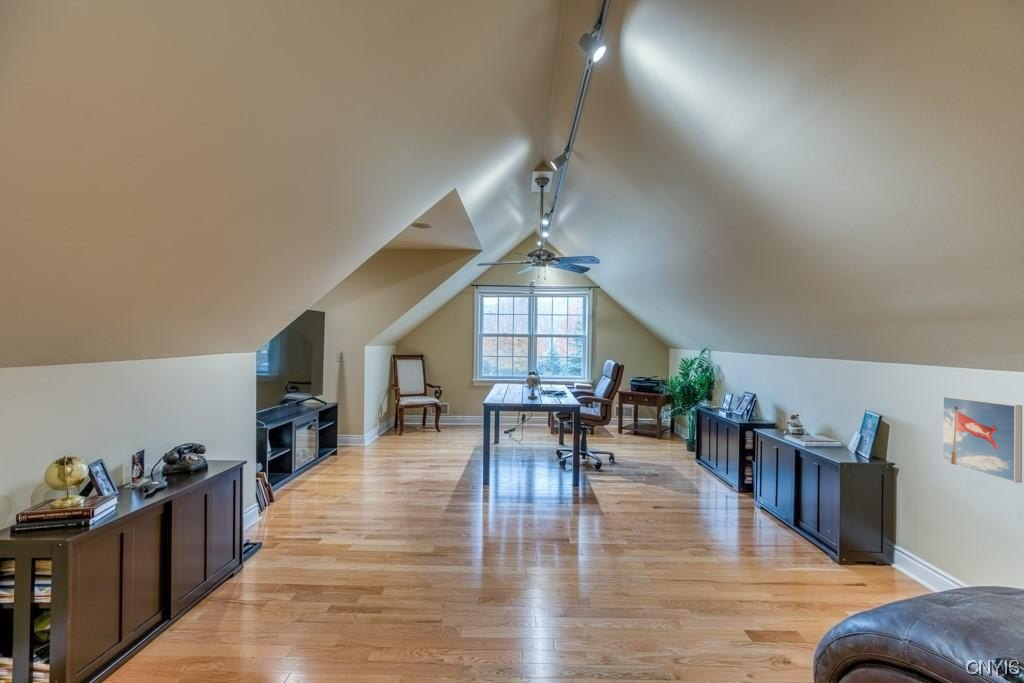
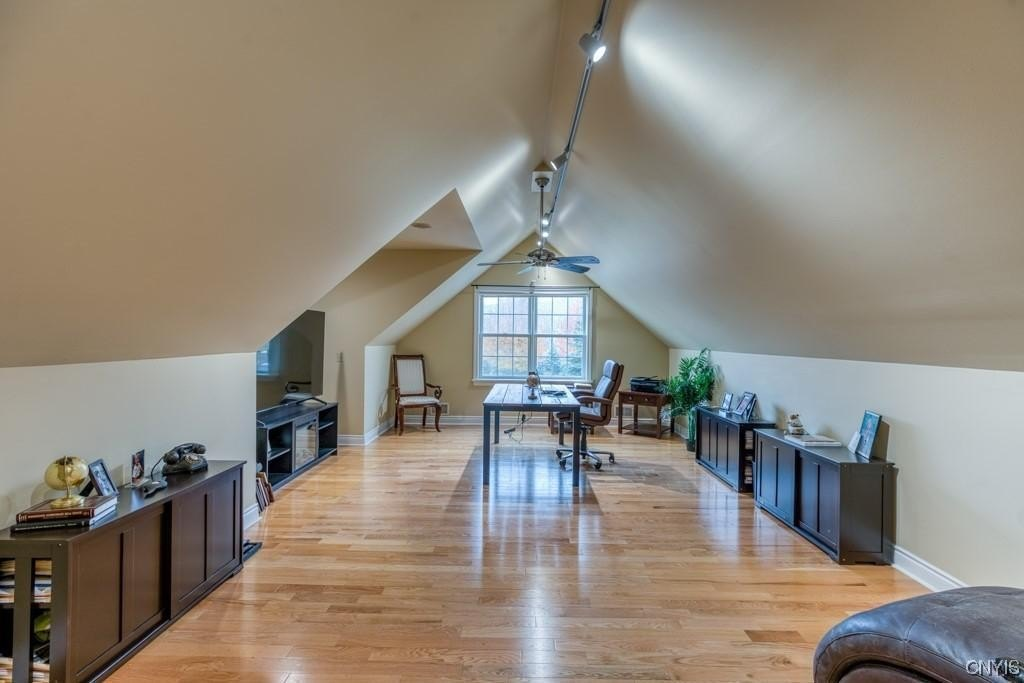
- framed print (979, 435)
